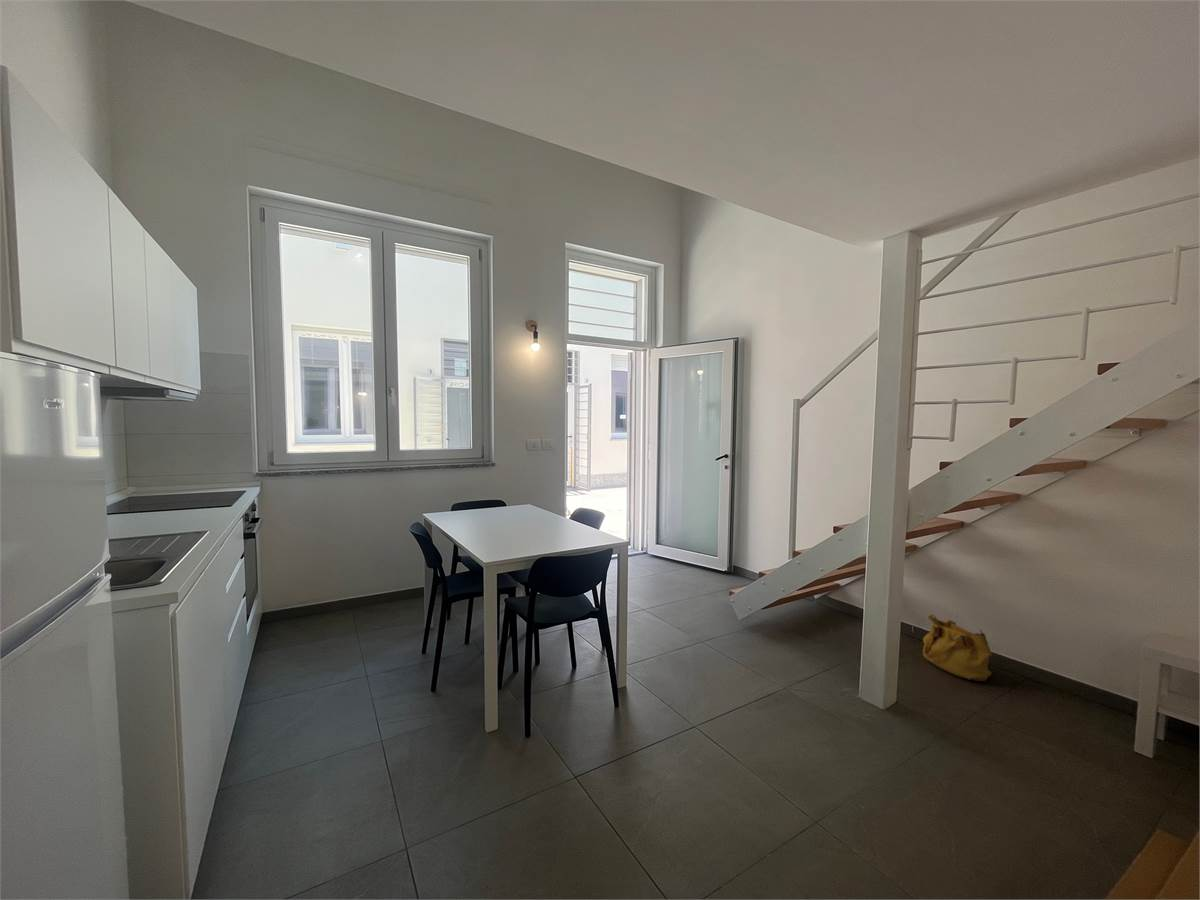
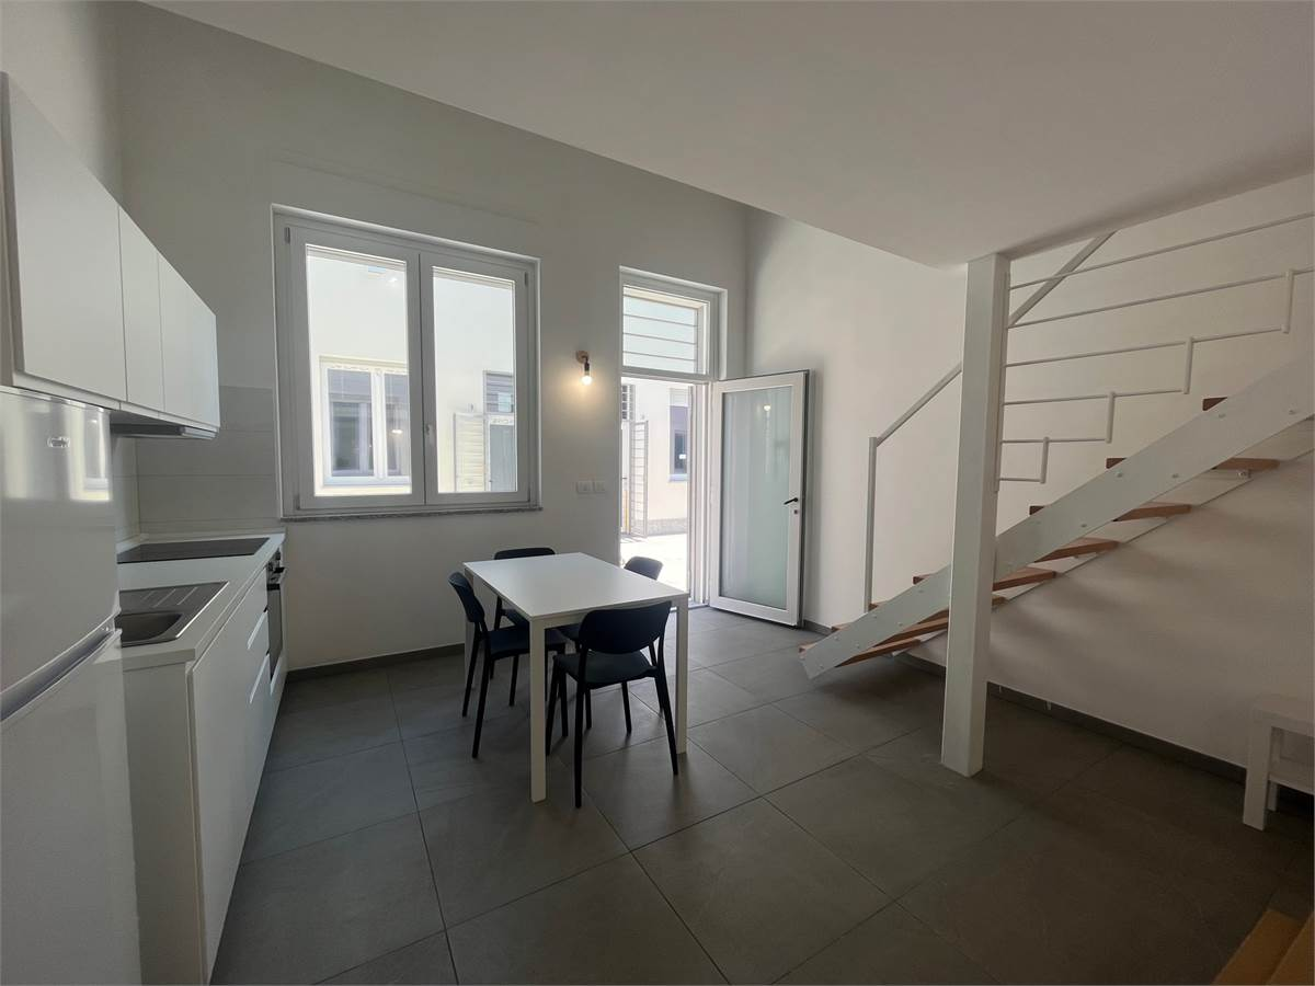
- handbag (955, 644)
